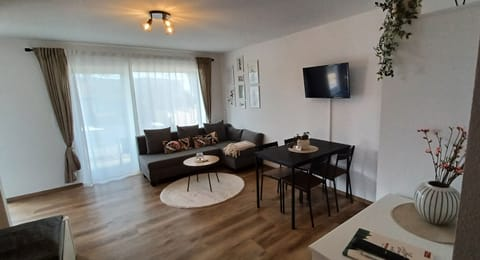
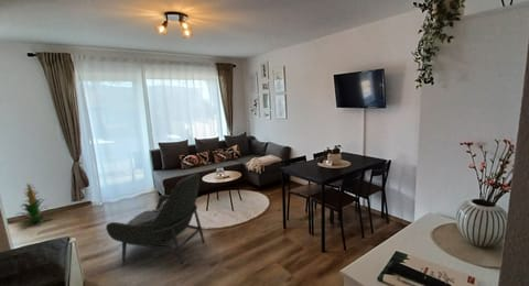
+ armchair (160, 212)
+ indoor plant (32, 201)
